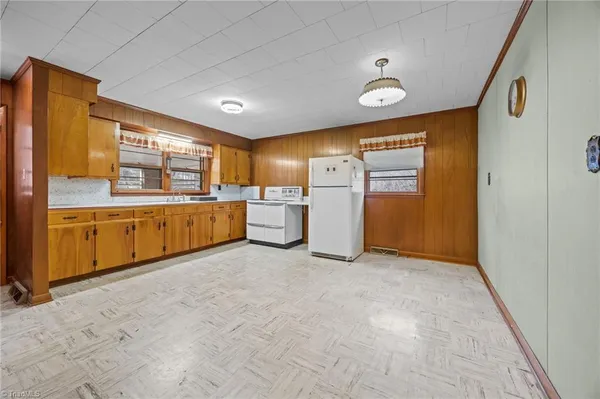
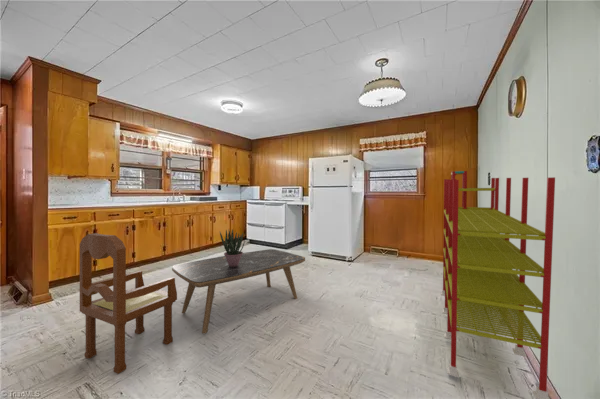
+ potted plant (232, 247)
+ shelving unit (475, 246)
+ dining chair (130, 290)
+ coffee table (243, 278)
